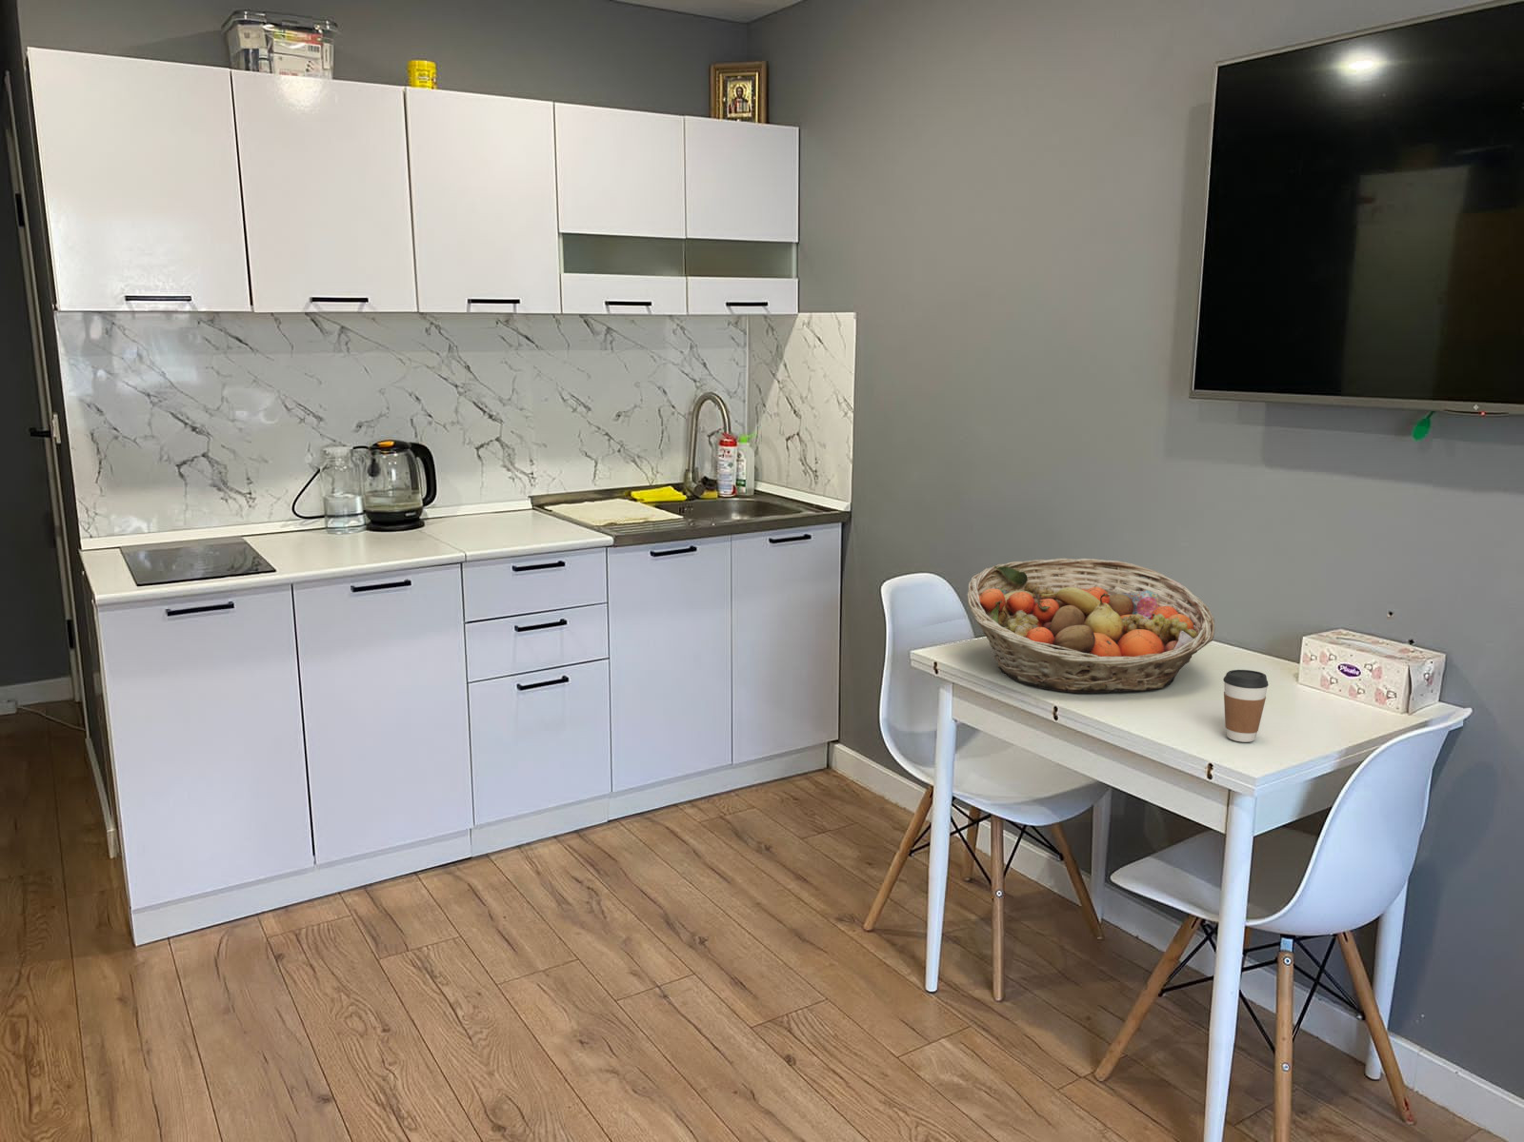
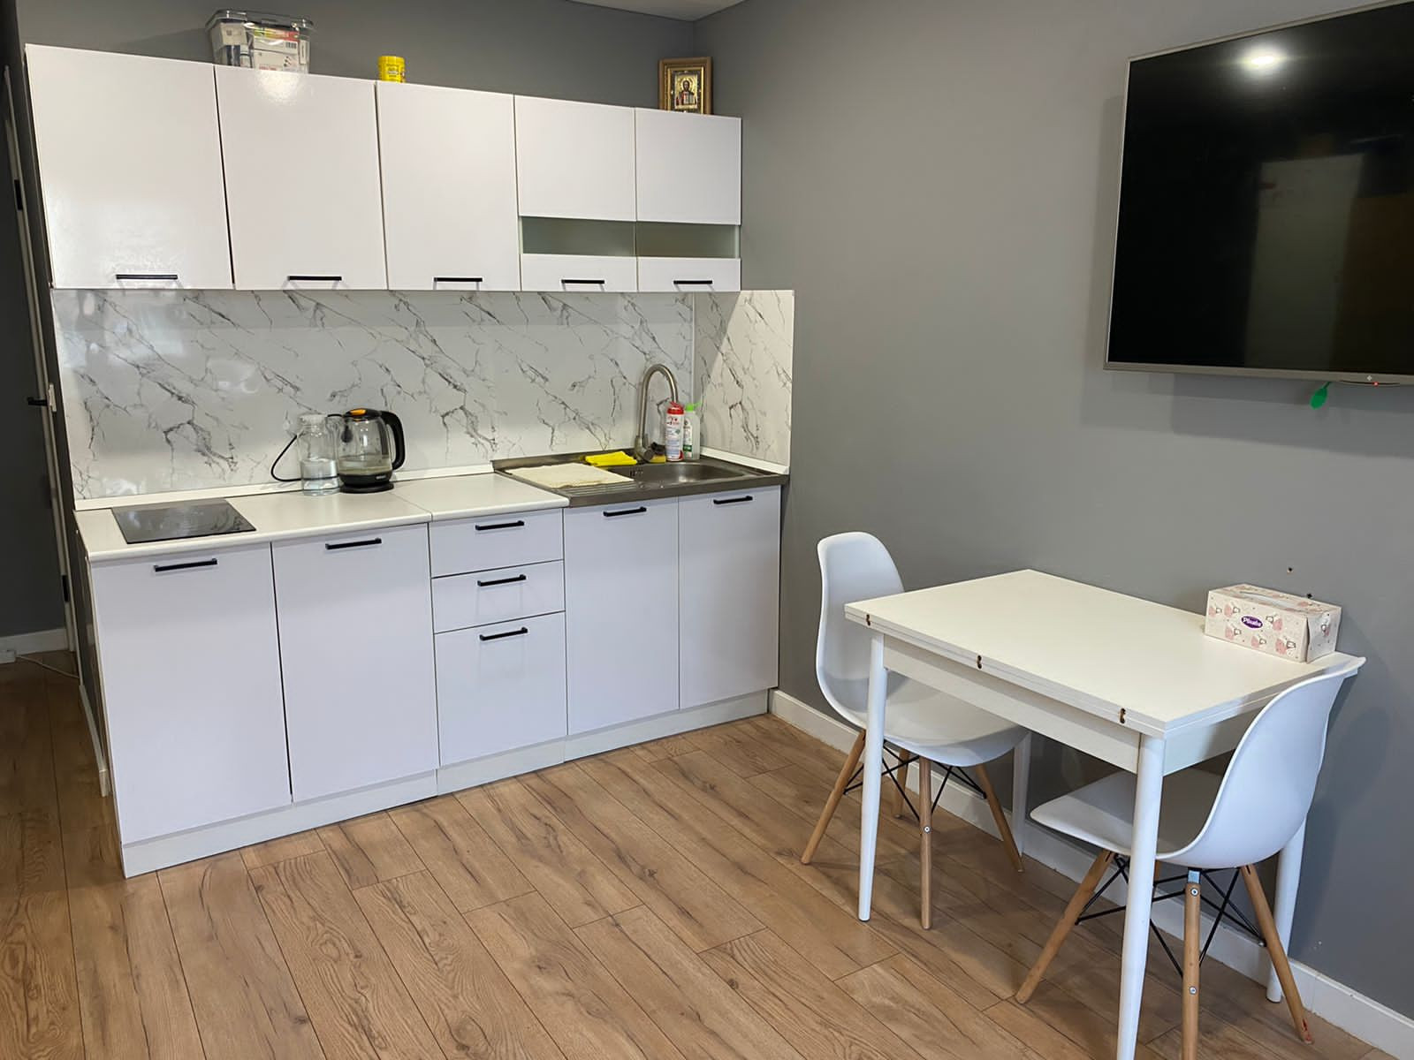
- fruit basket (1086, 624)
- coffee cup (1243, 705)
